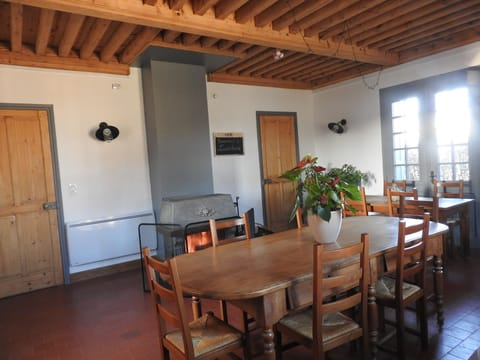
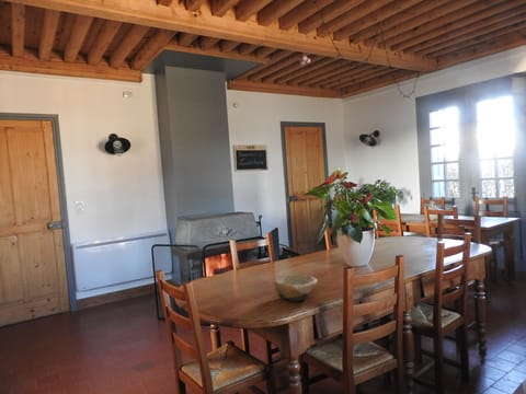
+ bowl (294, 288)
